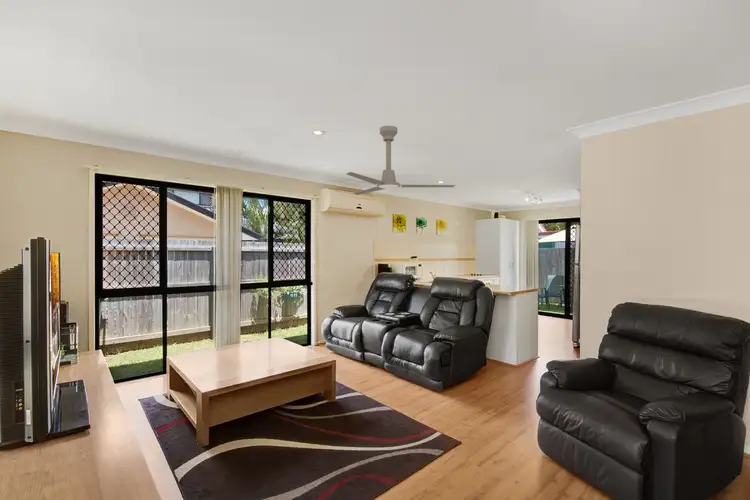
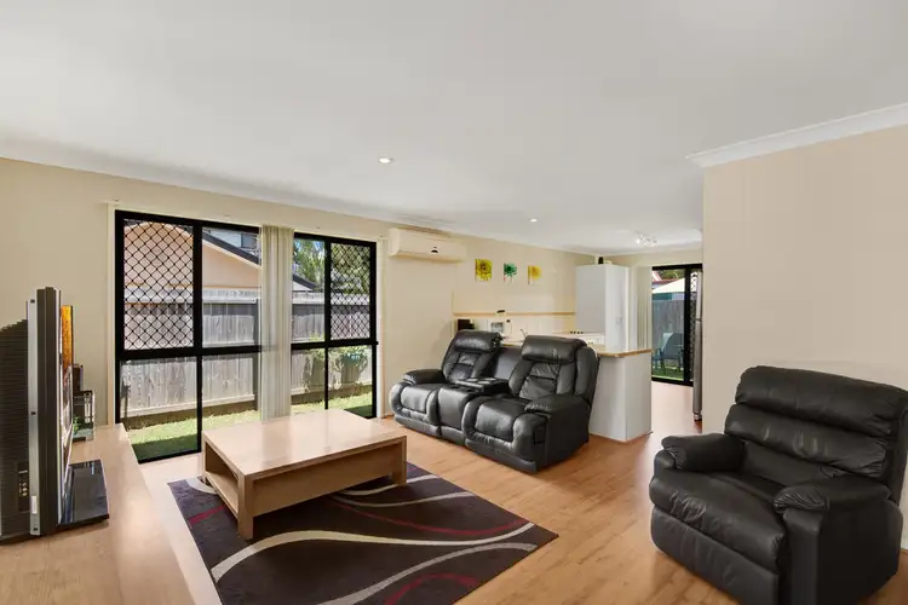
- ceiling fan (390, 157)
